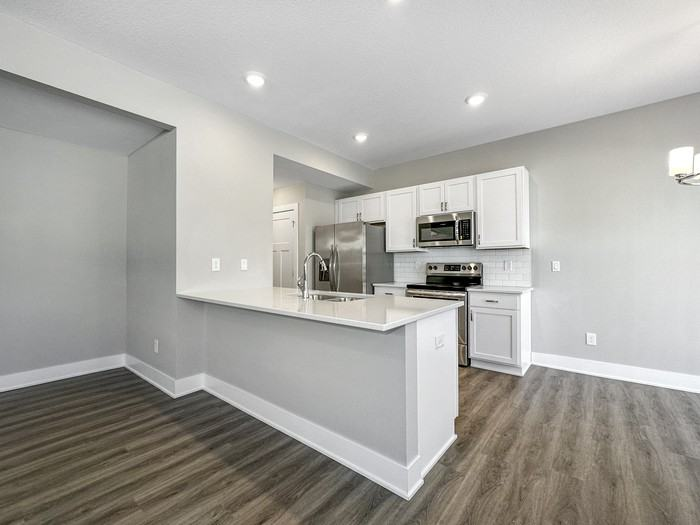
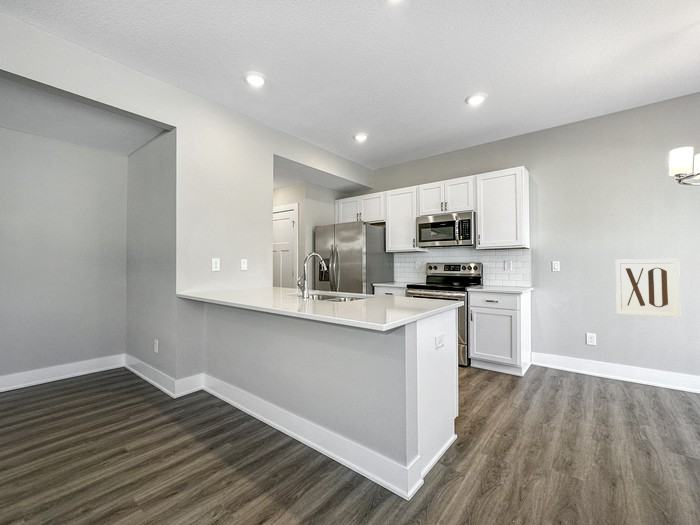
+ wall art (646, 287)
